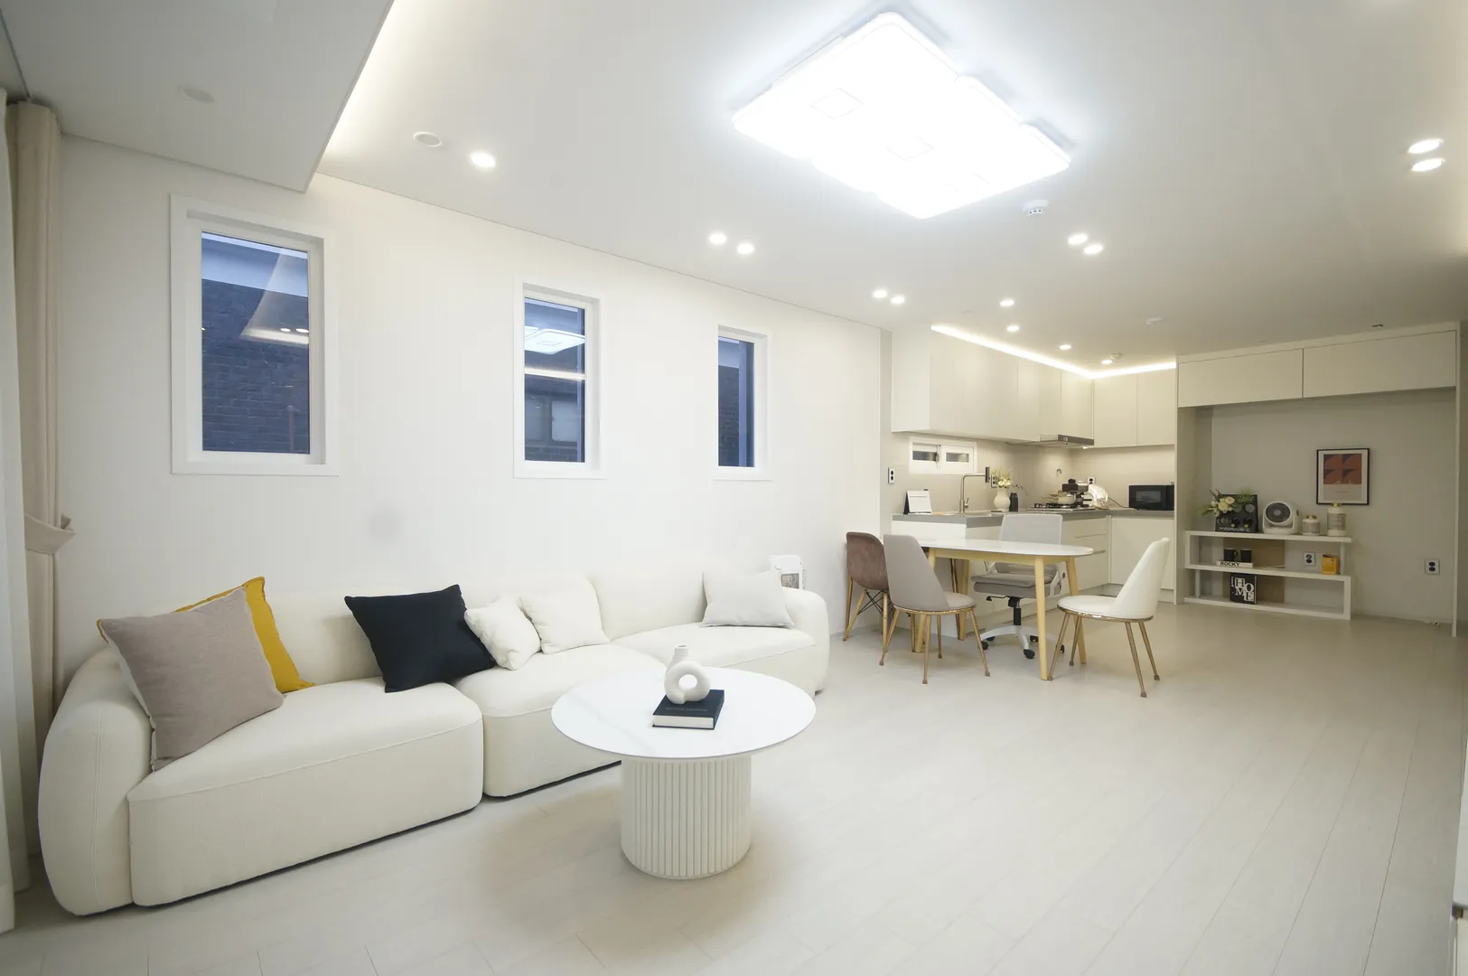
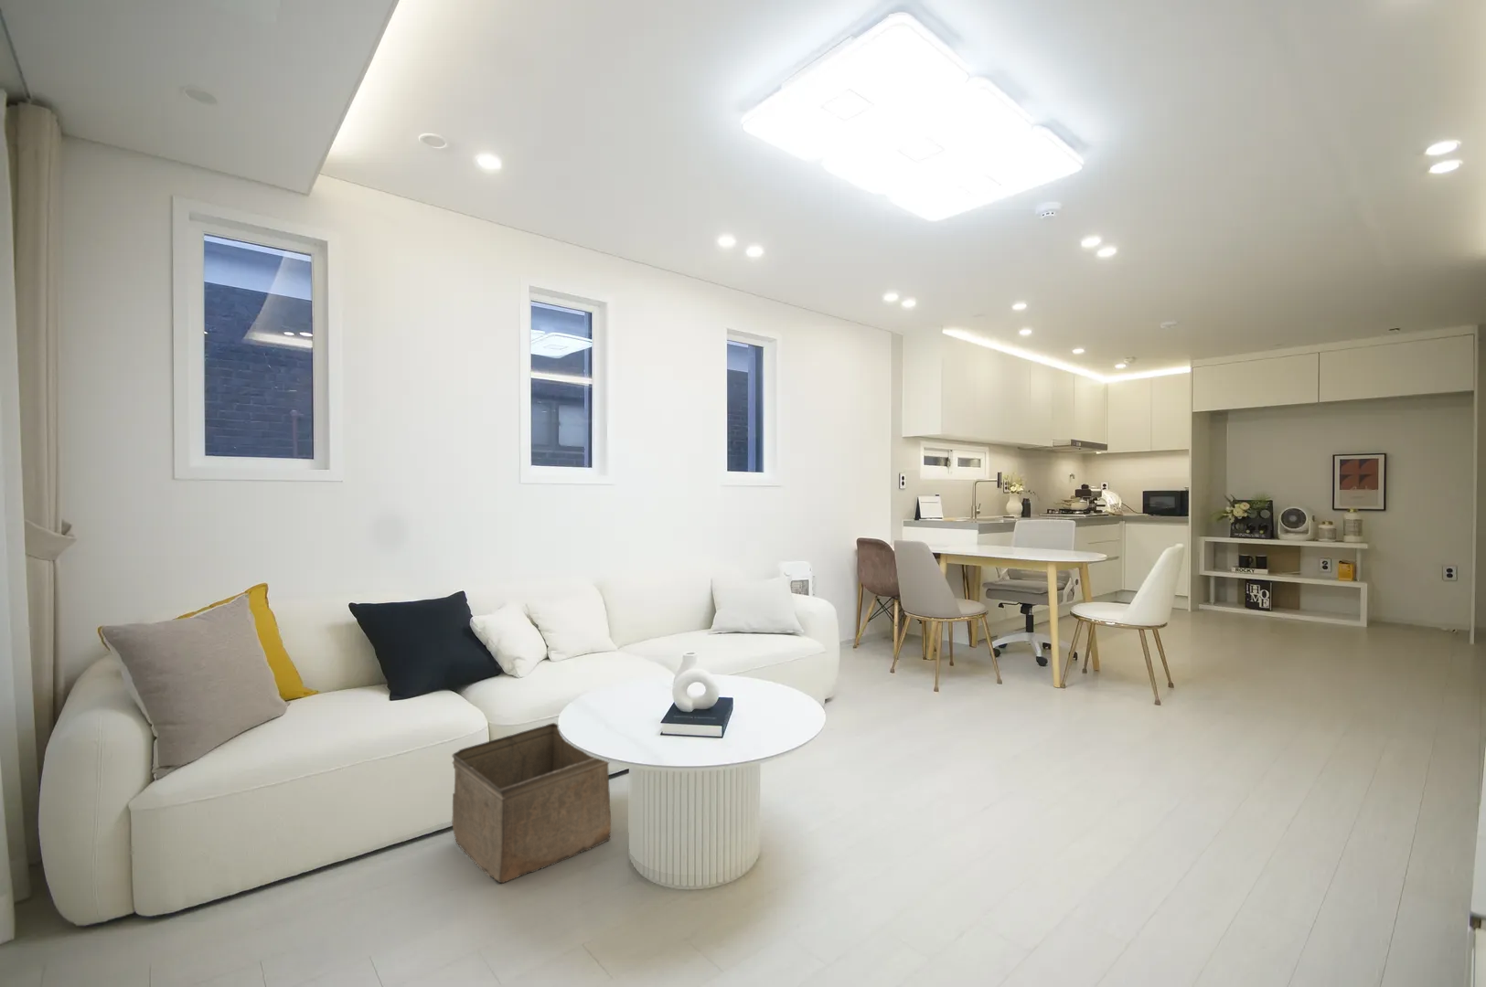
+ storage bin (530, 795)
